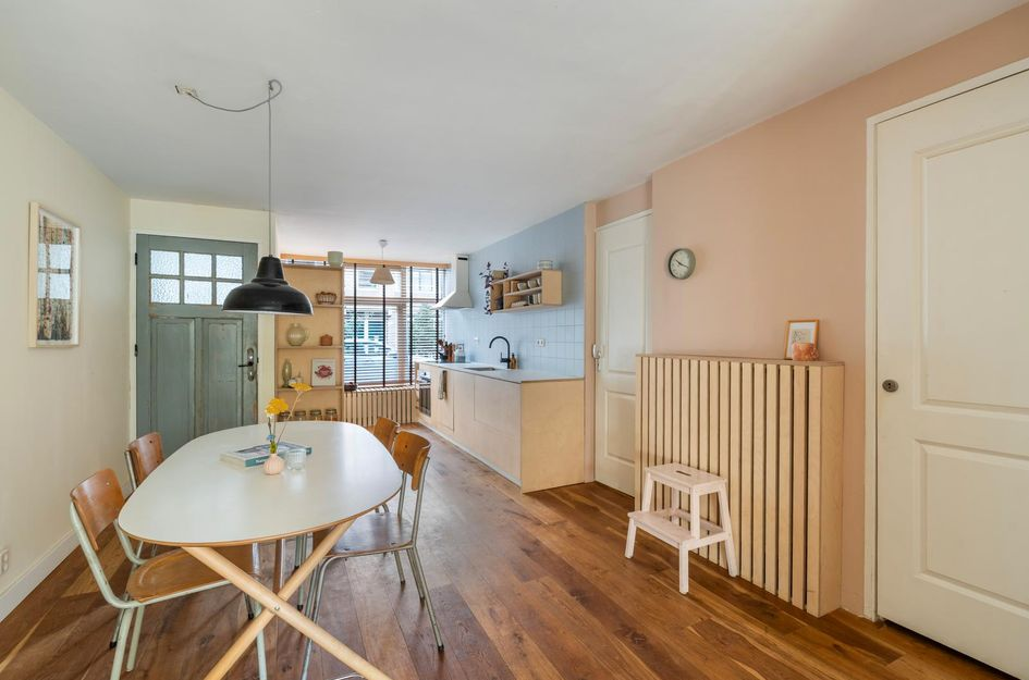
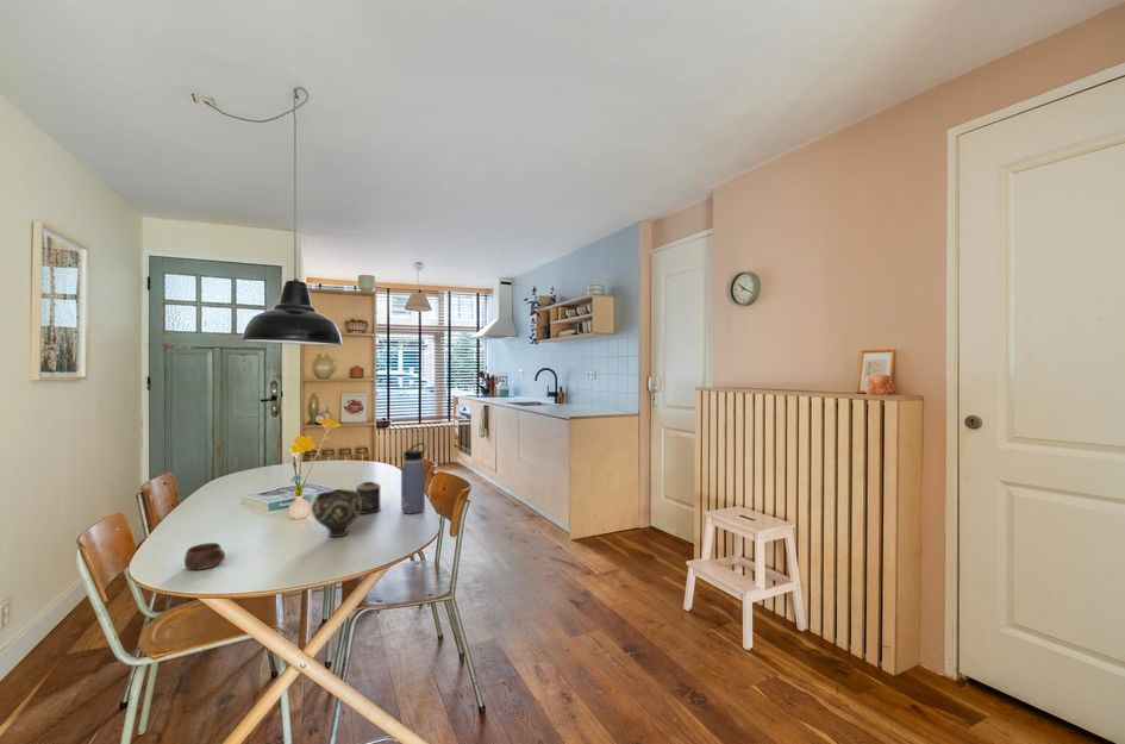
+ water bottle (413, 476)
+ cup (206, 556)
+ bowl (337, 512)
+ candle (364, 496)
